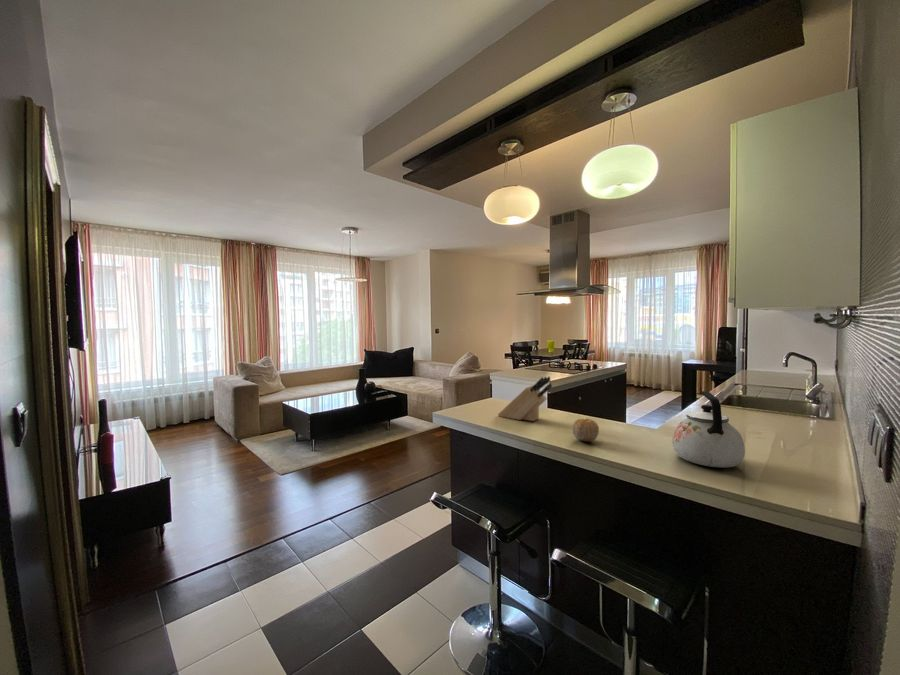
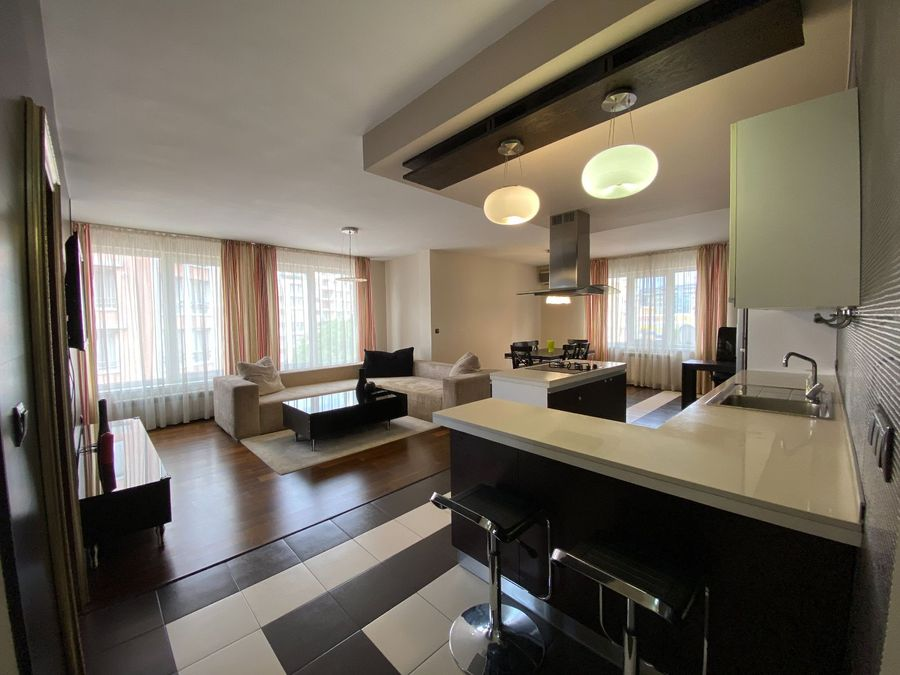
- fruit (585, 430)
- kettle (706, 426)
- knife block (525, 396)
